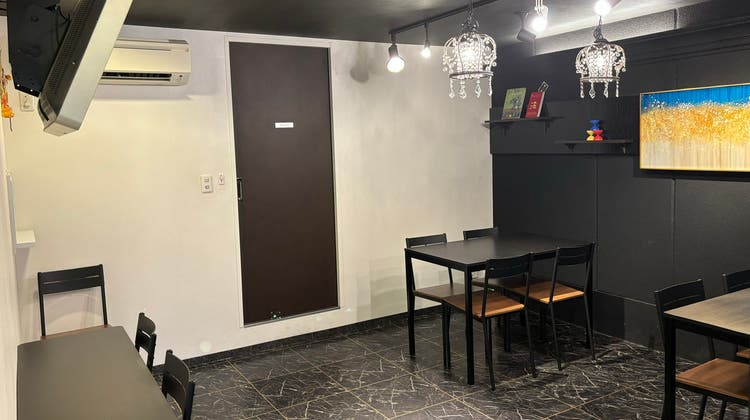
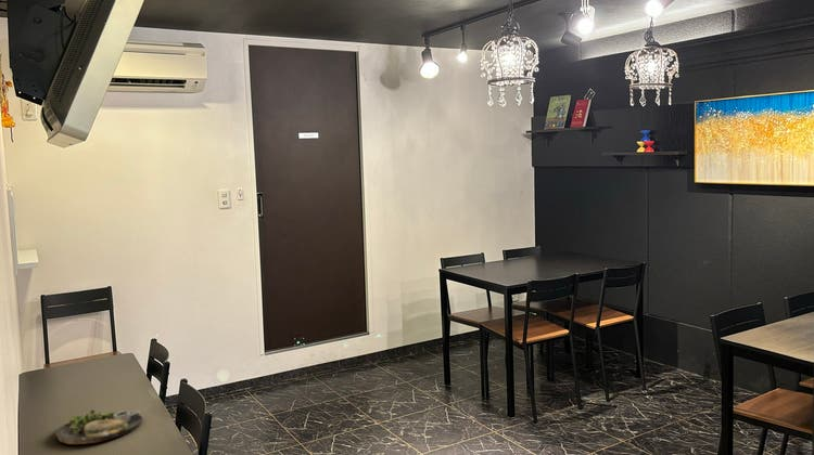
+ dinner plate (100, 420)
